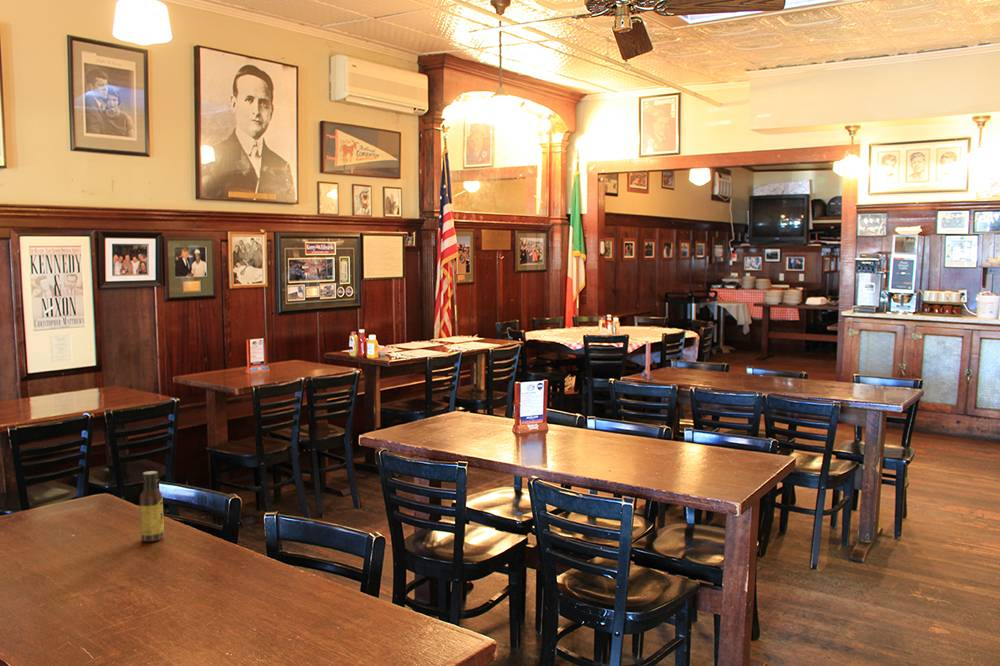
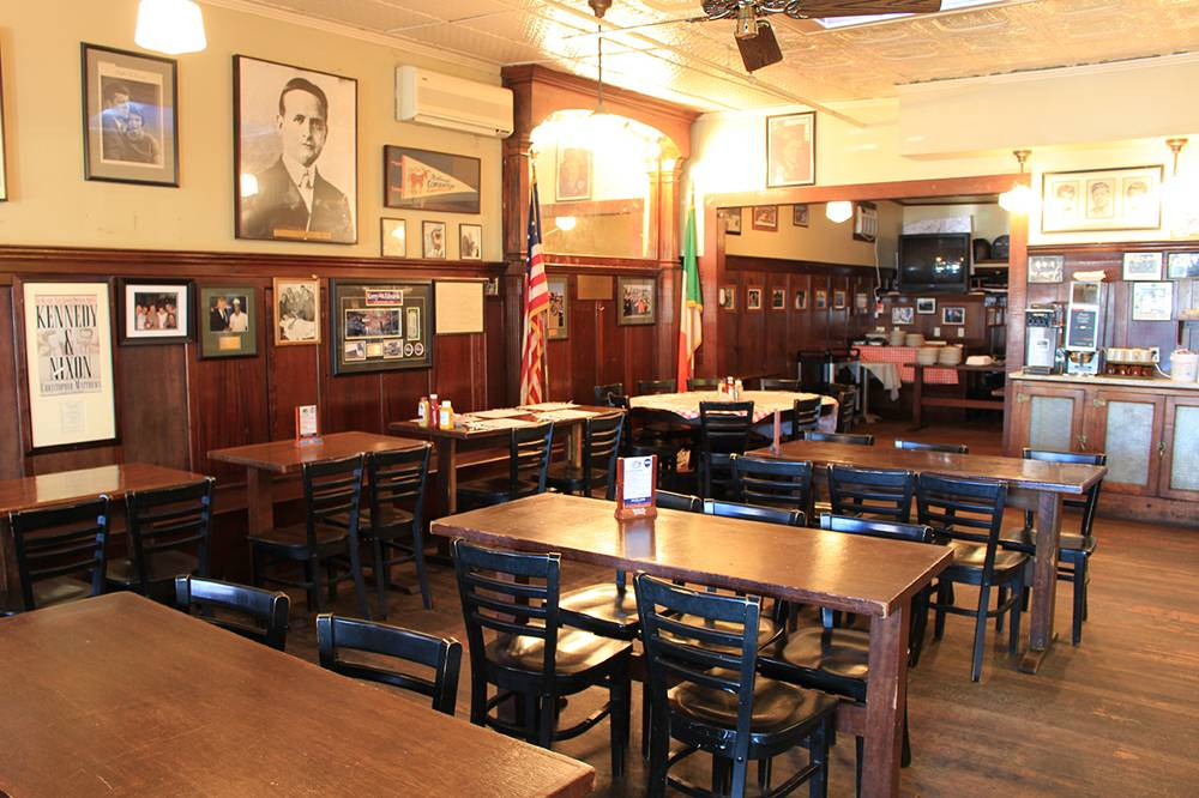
- sauce bottle (151, 505)
